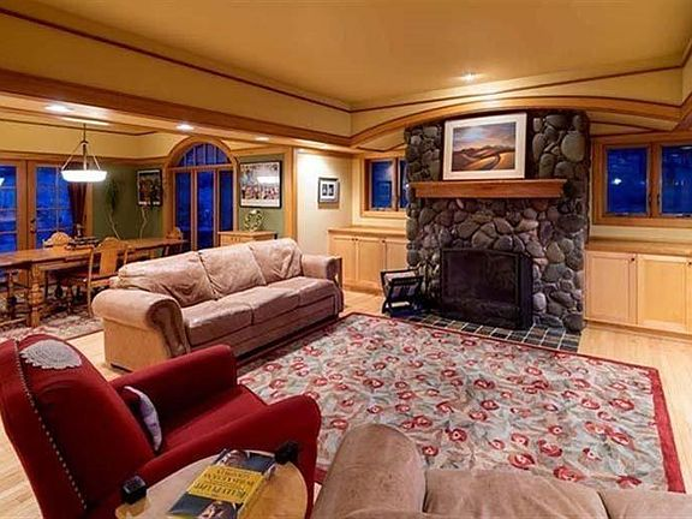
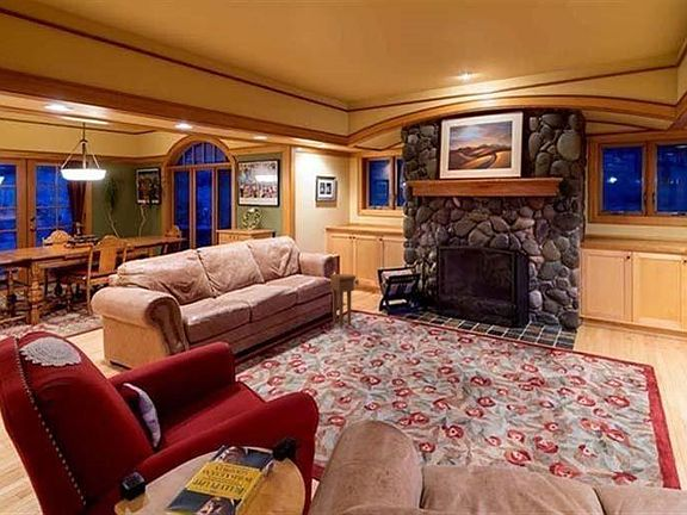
+ side table (340, 299)
